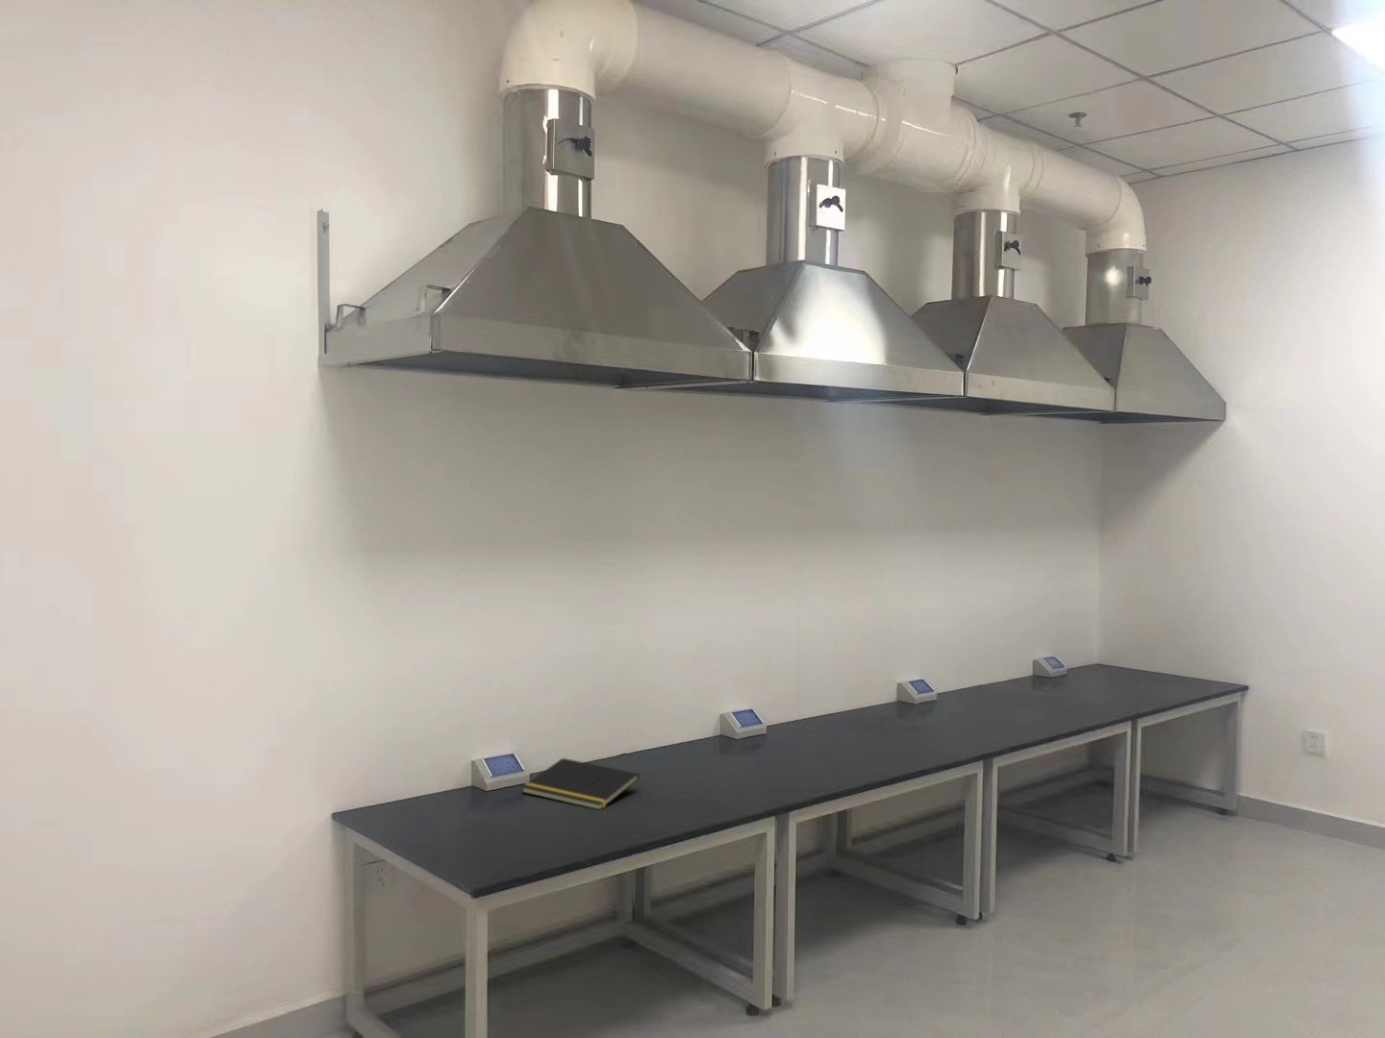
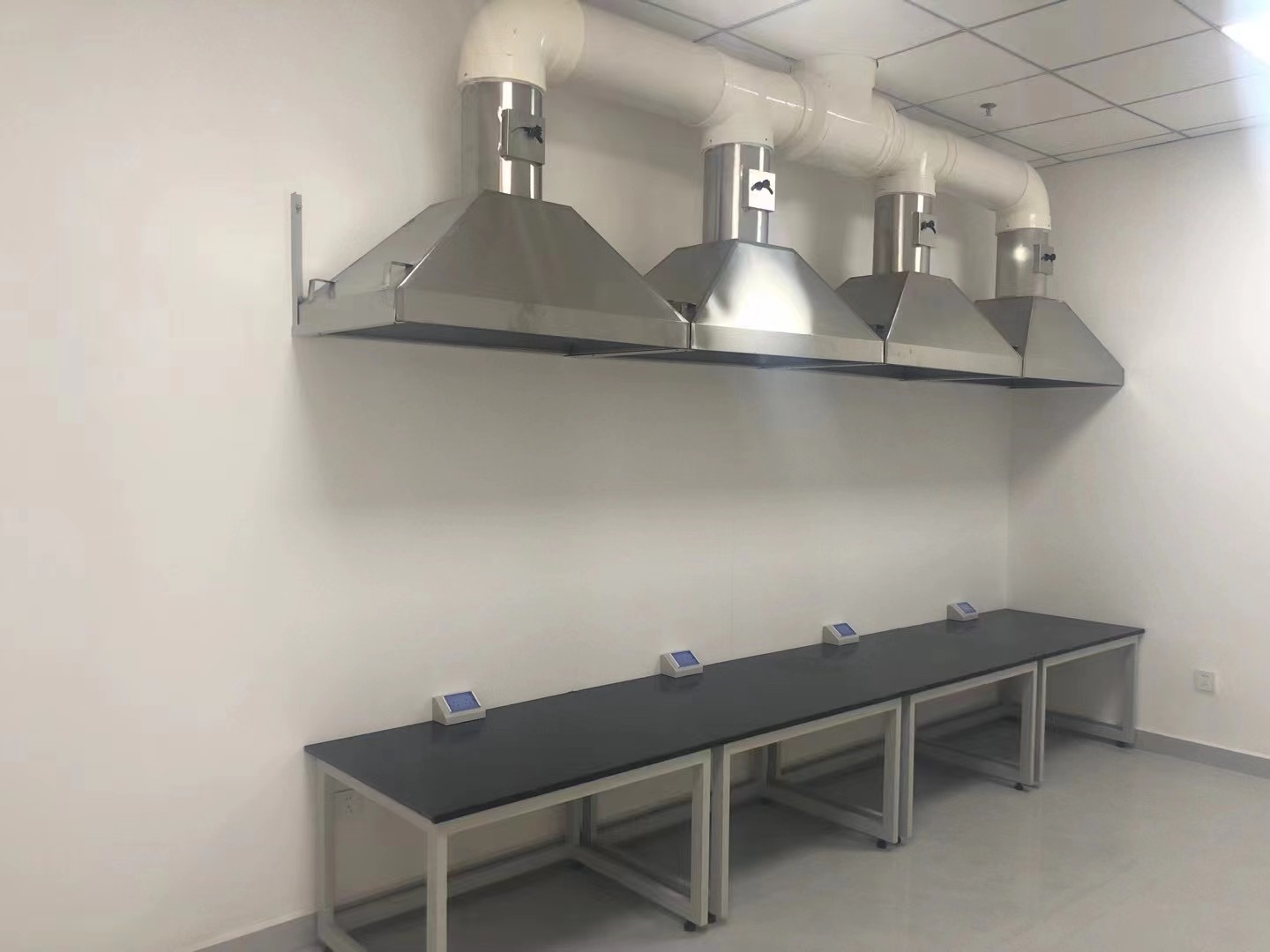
- notepad (580, 783)
